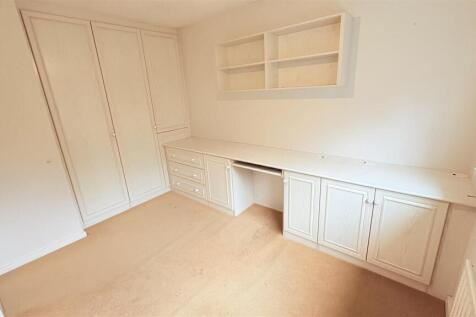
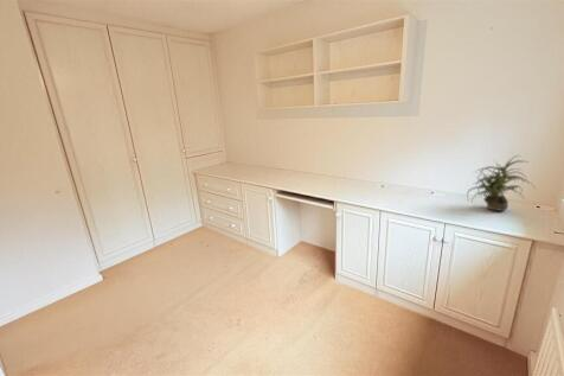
+ potted plant (500, 184)
